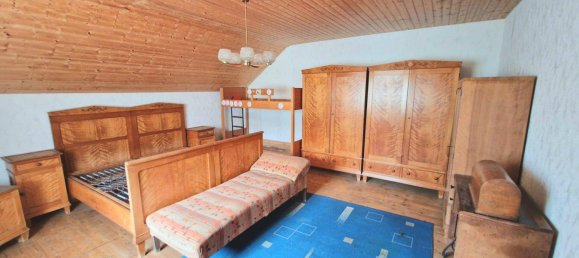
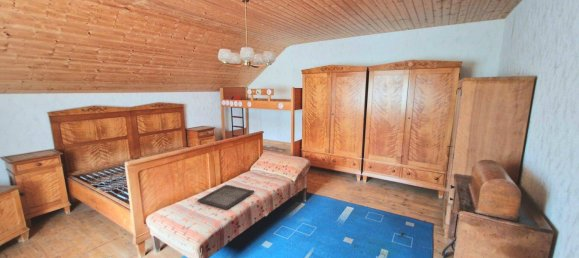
+ serving tray (226, 195)
